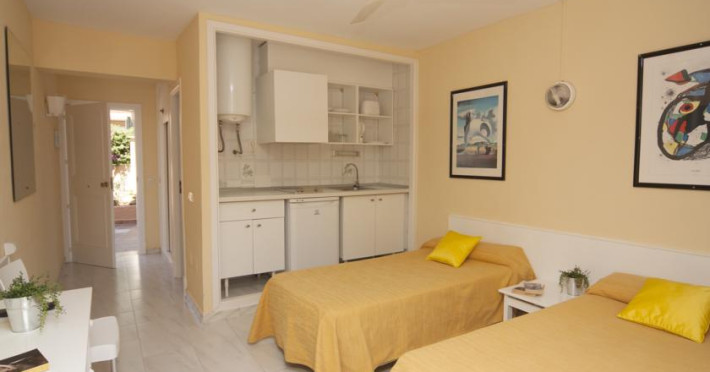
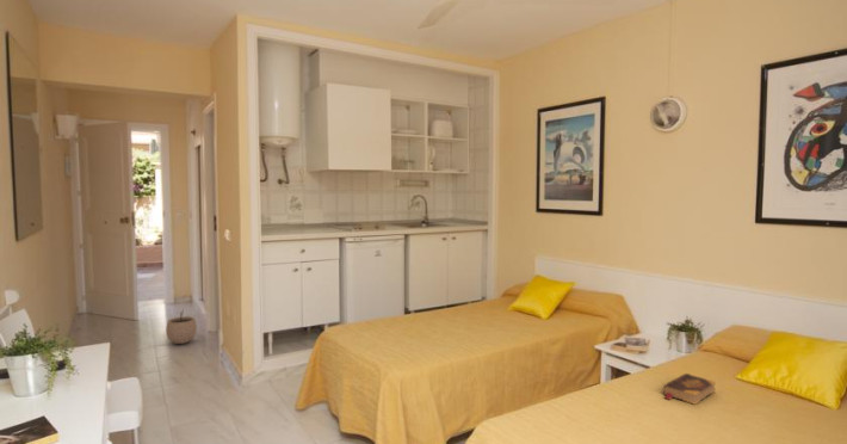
+ book (687, 388)
+ plant pot (181, 326)
